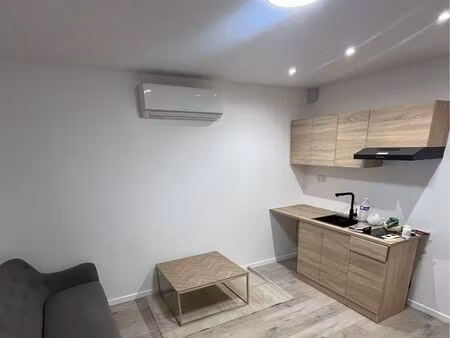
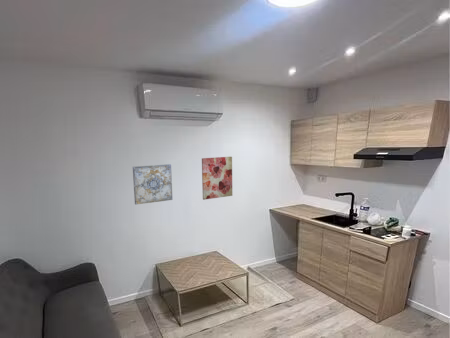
+ wall art (217, 177)
+ wall art (153, 183)
